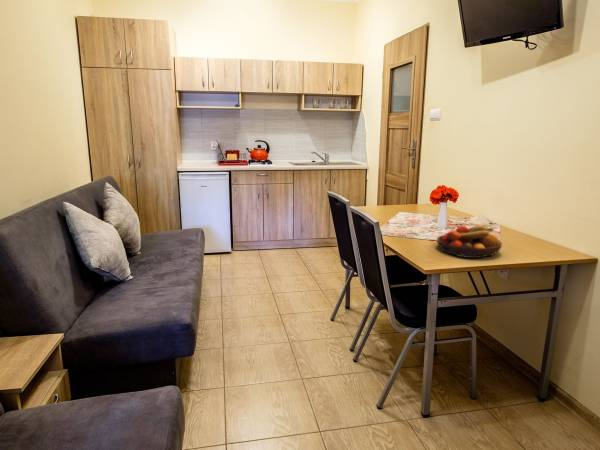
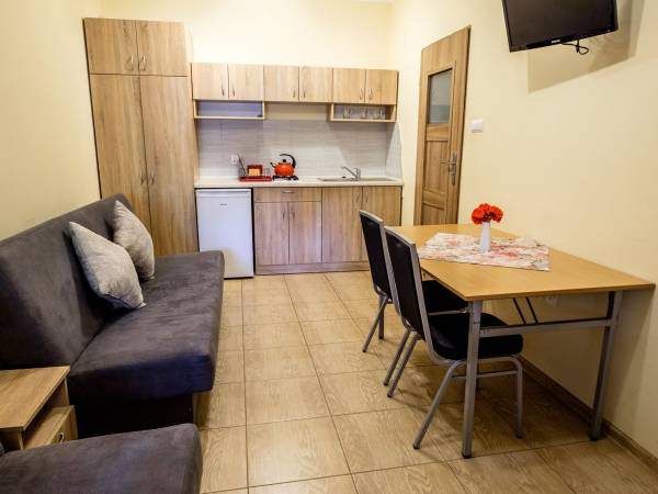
- fruit bowl (468, 237)
